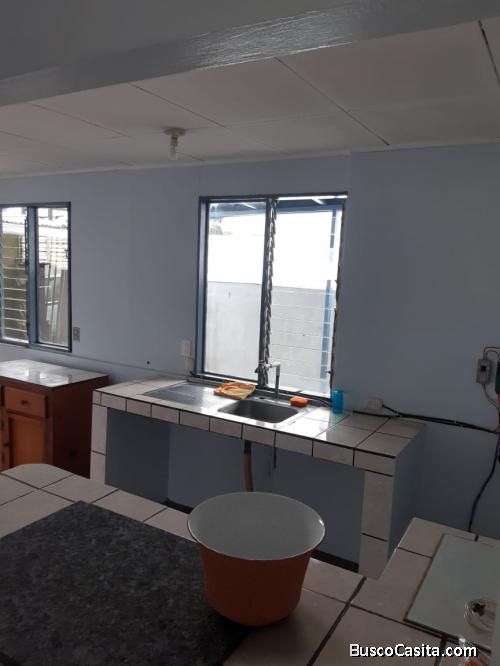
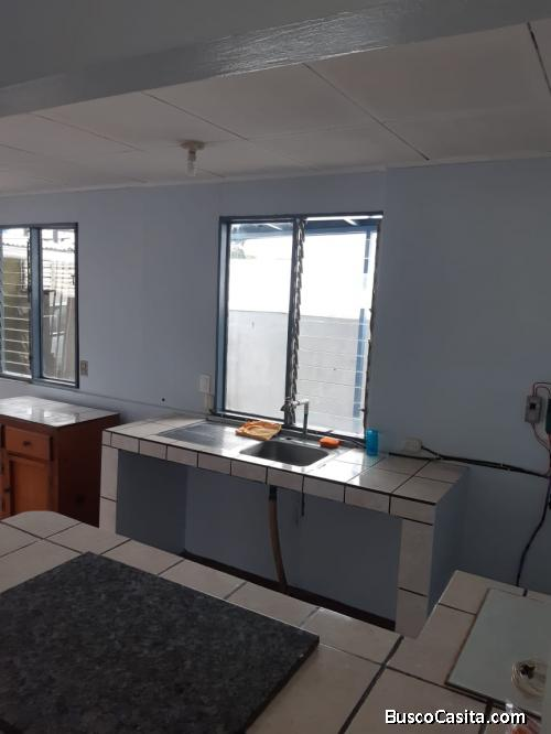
- mixing bowl (254, 562)
